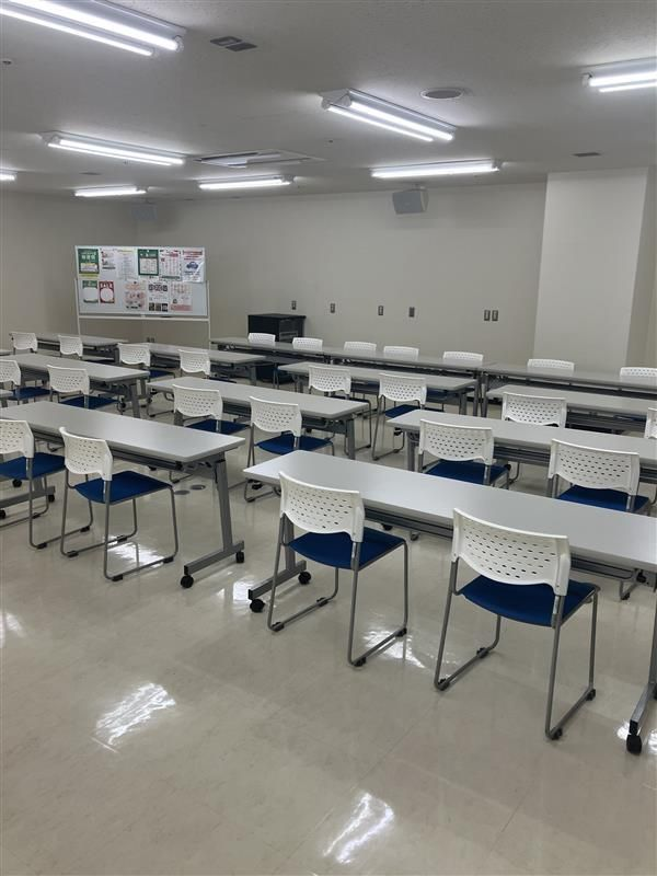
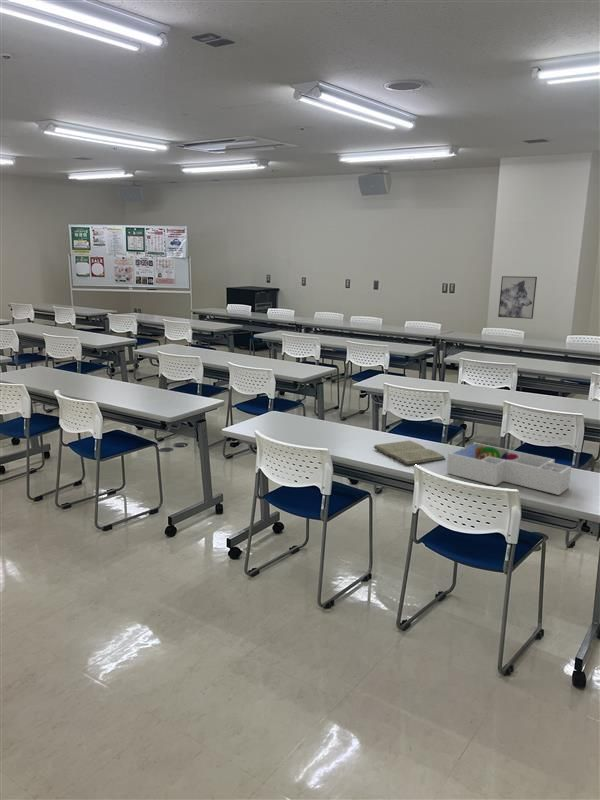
+ book (408, 451)
+ wall art (517, 297)
+ desk organizer (509, 468)
